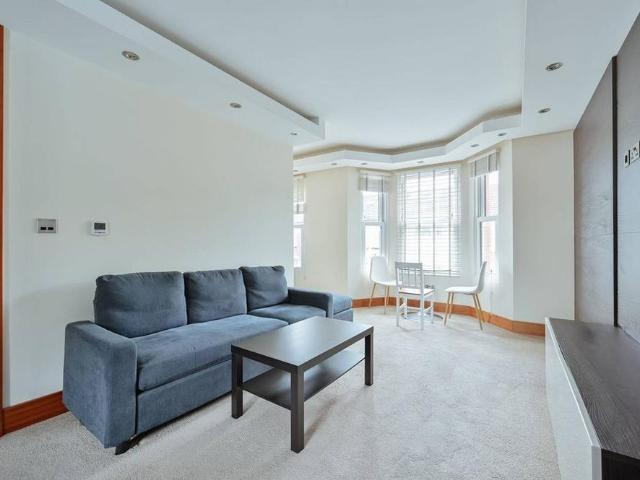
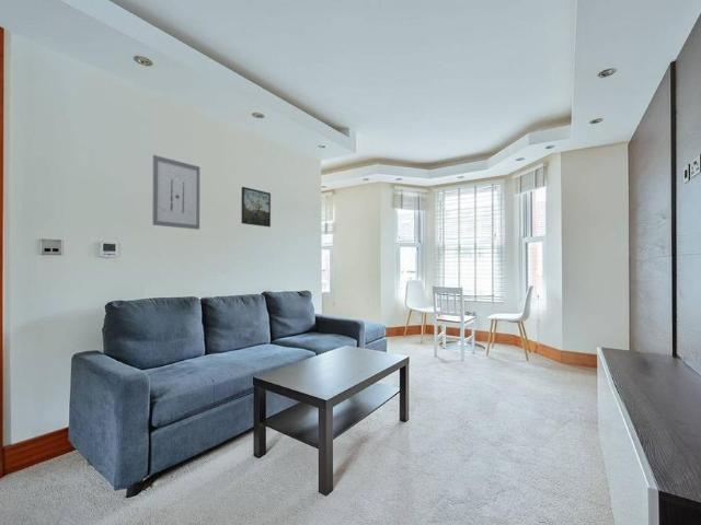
+ wall art (177, 194)
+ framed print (256, 207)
